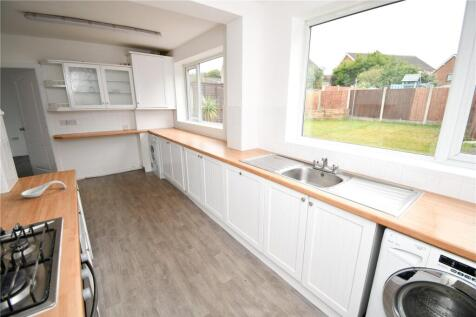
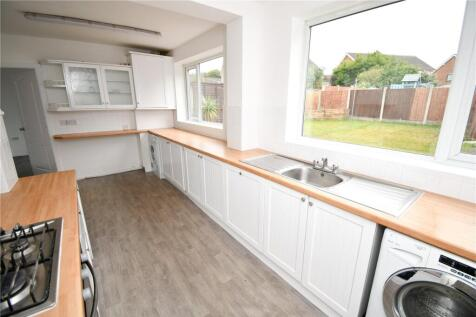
- spoon rest (44, 188)
